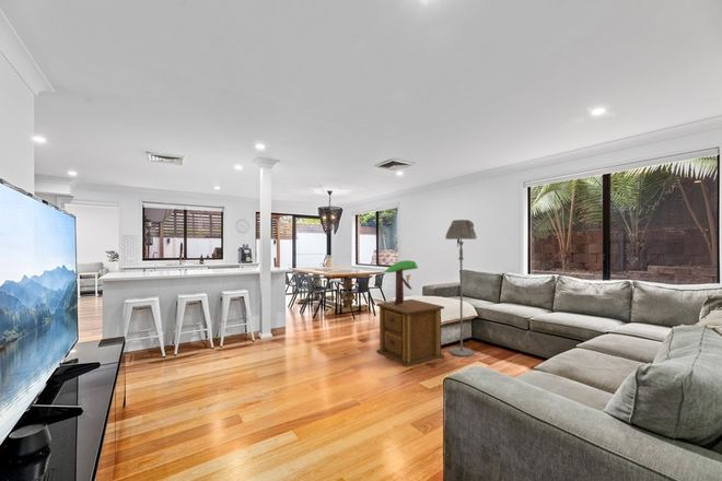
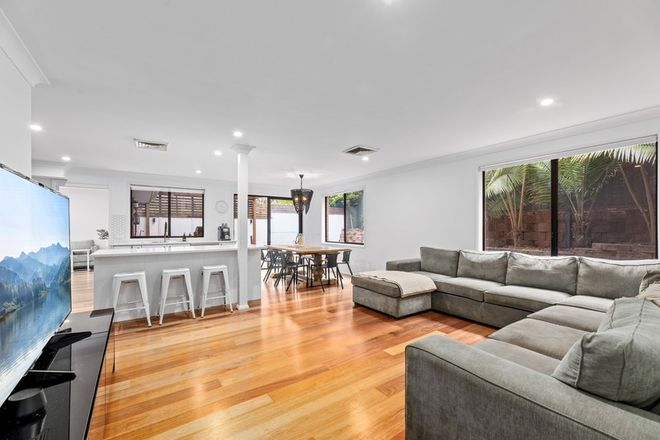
- table lamp (399, 282)
- floor lamp (461, 285)
- side table (409, 329)
